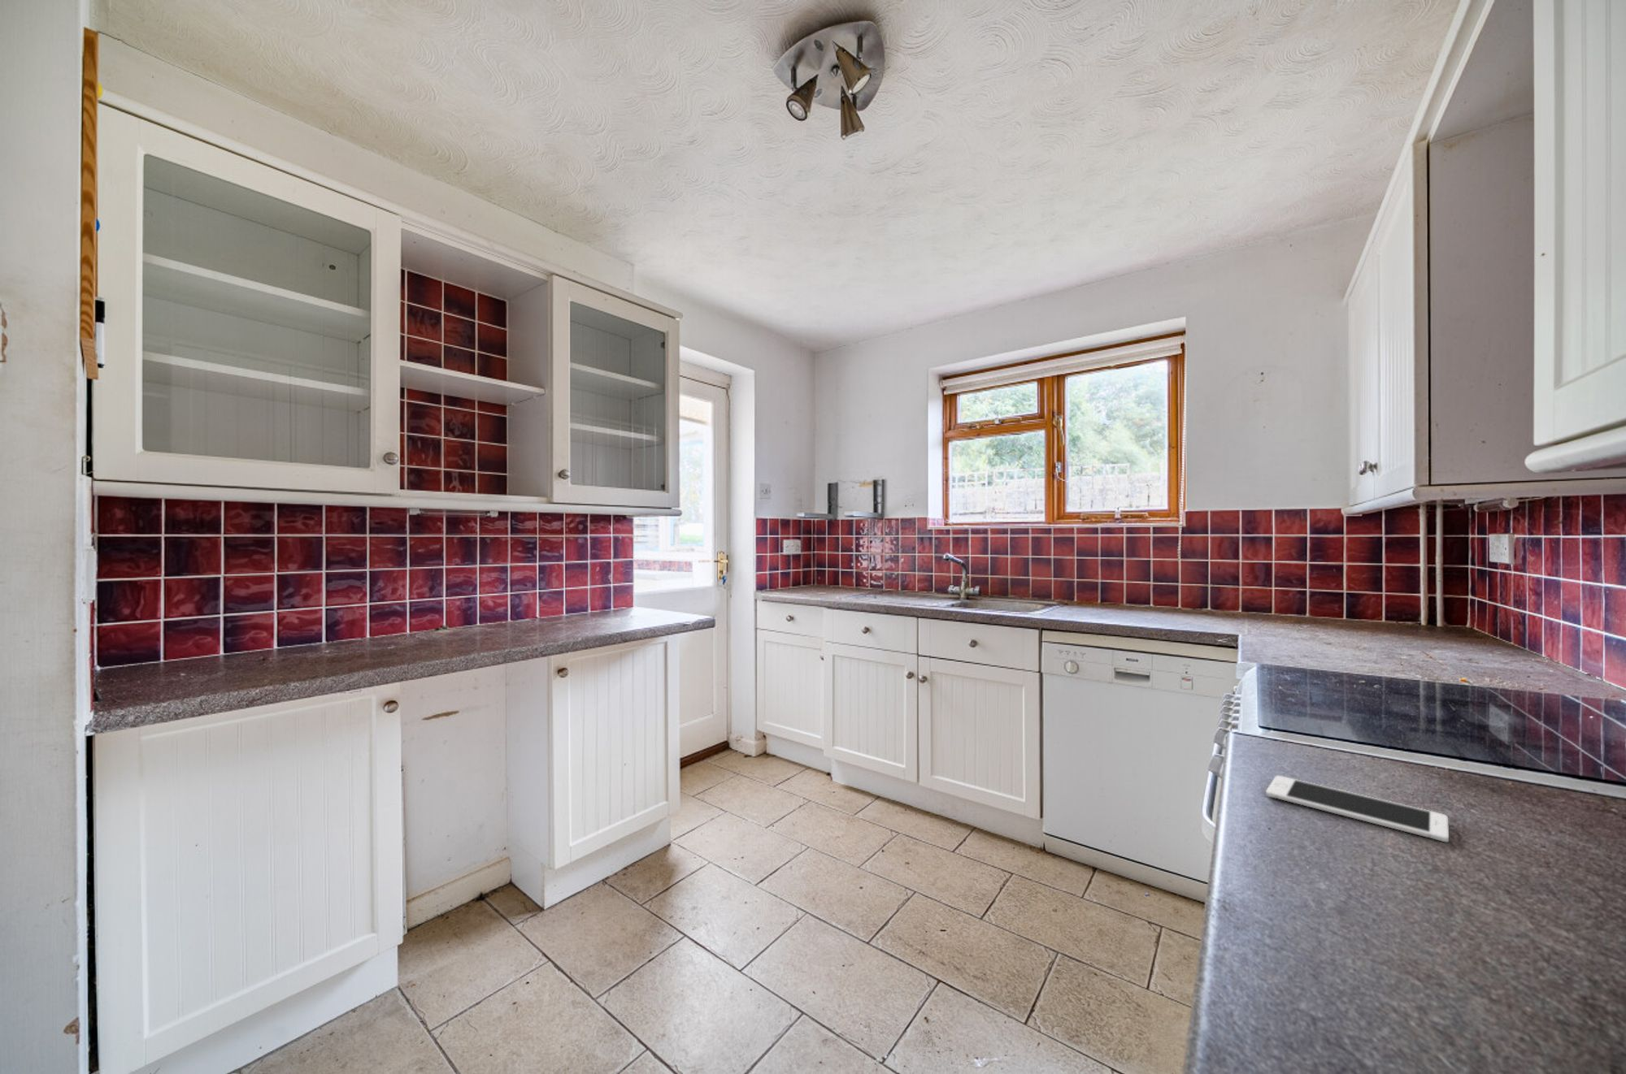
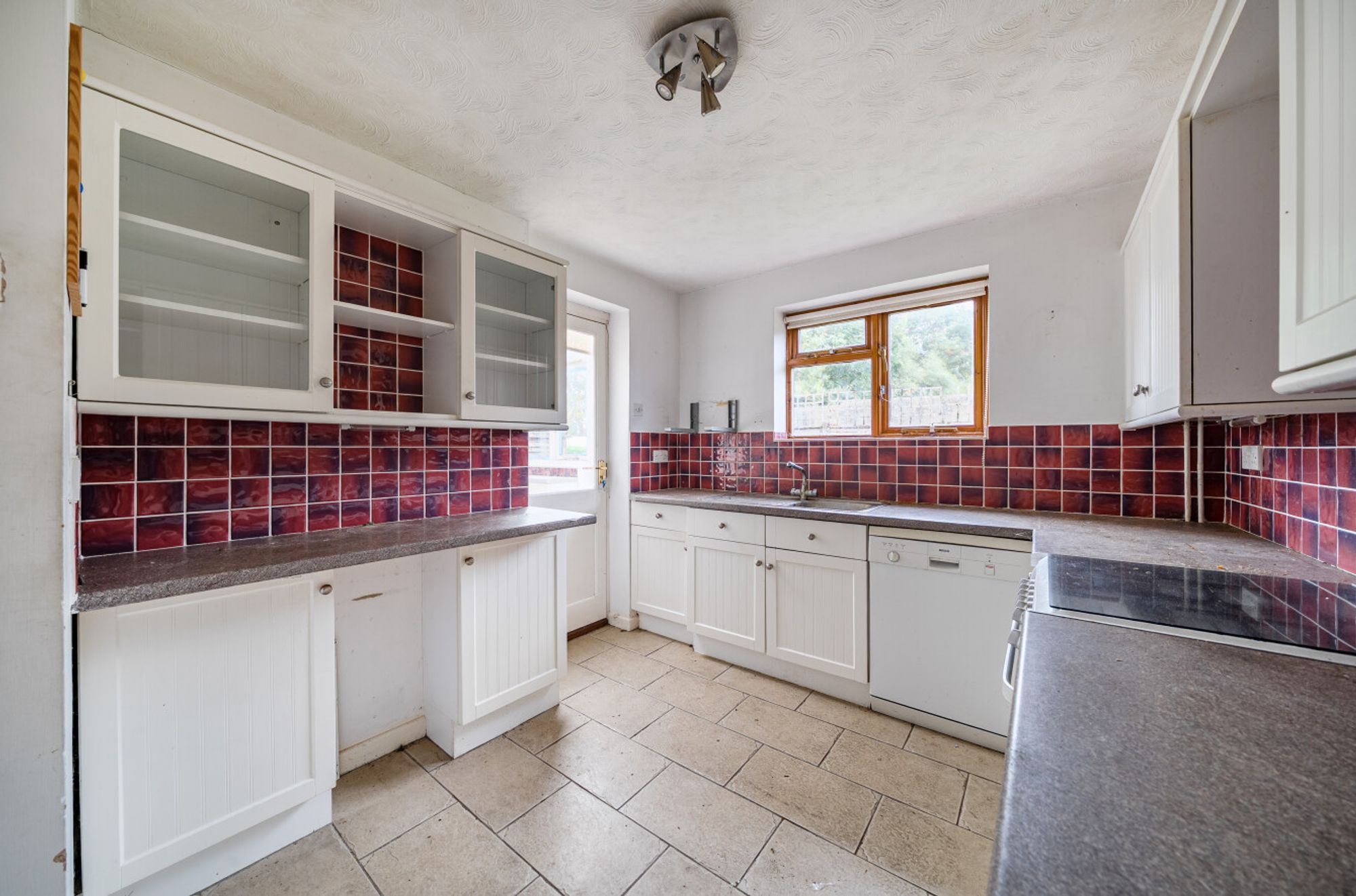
- cell phone (1353, 805)
